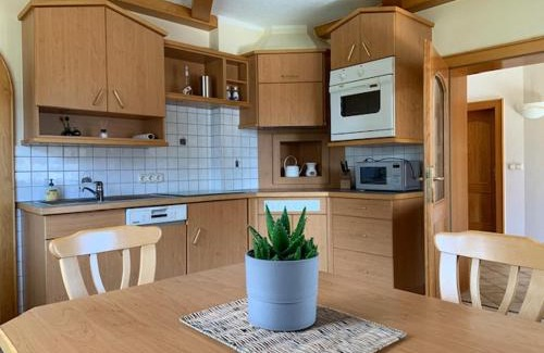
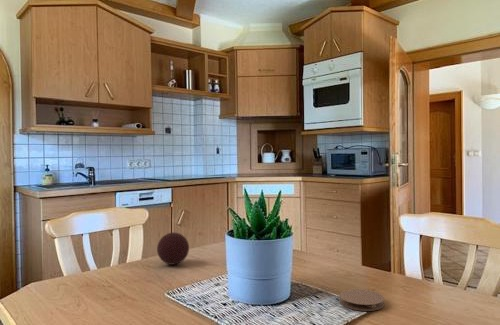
+ coaster (361, 299)
+ decorative ball (173, 248)
